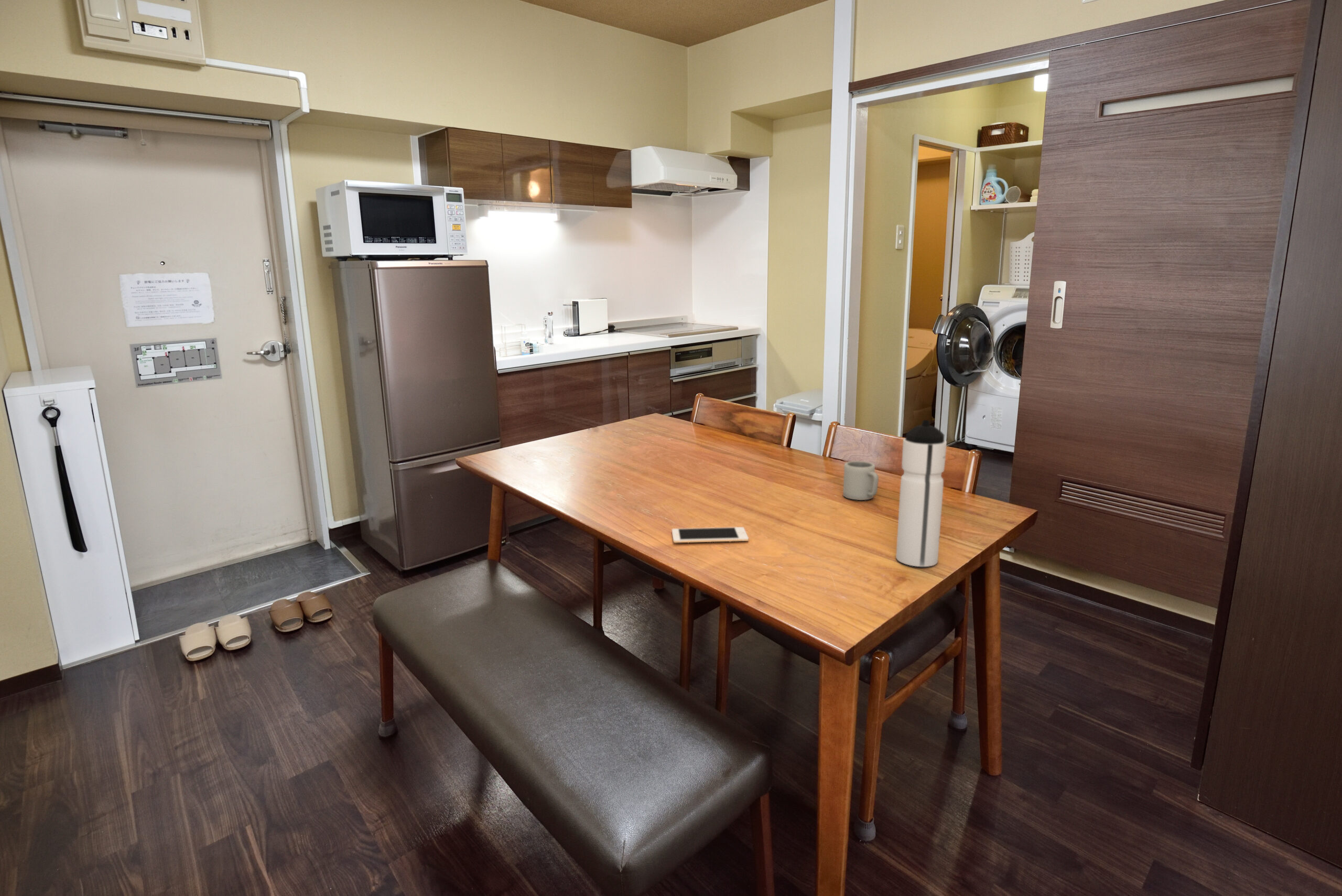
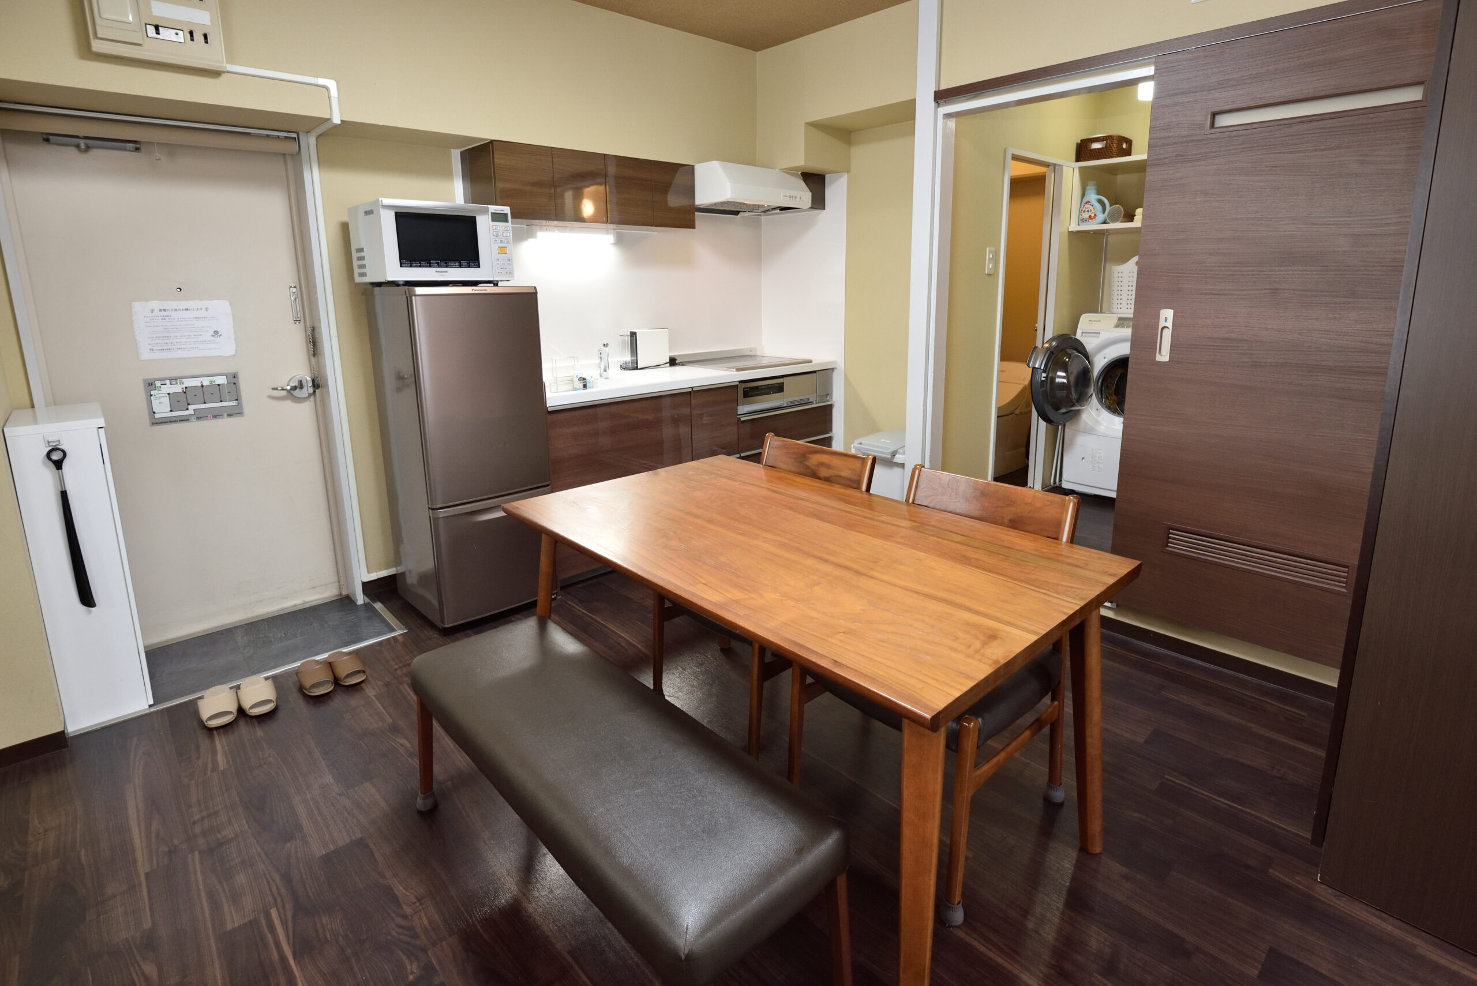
- water bottle (921, 491)
- cup (862, 481)
- cell phone (709, 535)
